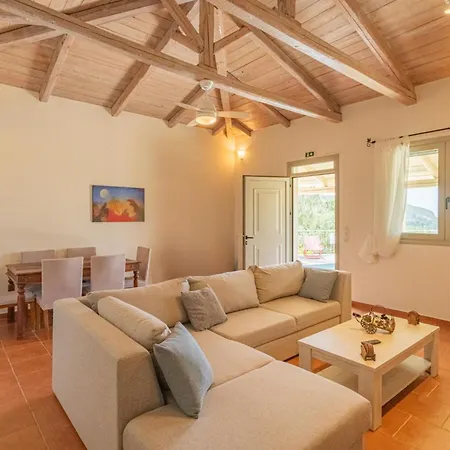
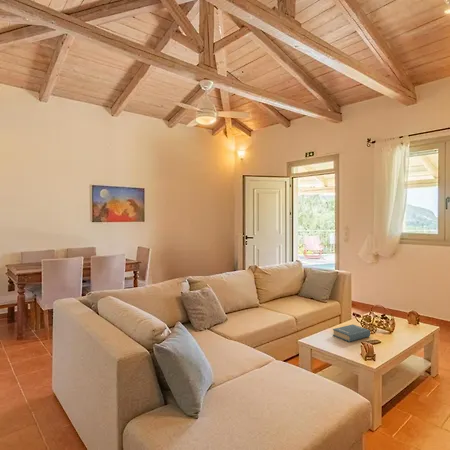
+ book (351, 332)
